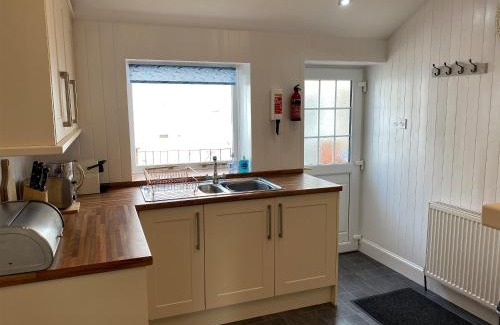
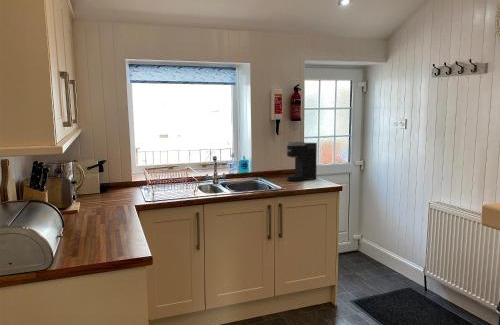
+ coffee maker (301, 160)
